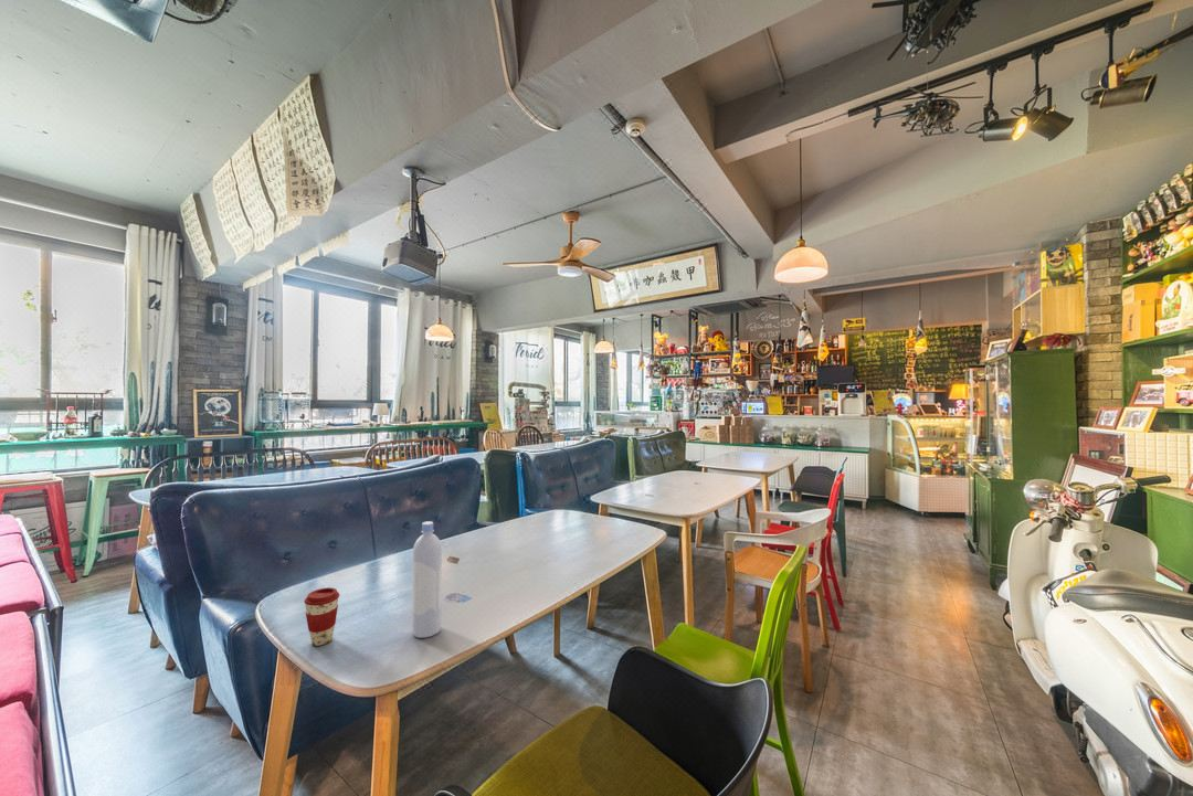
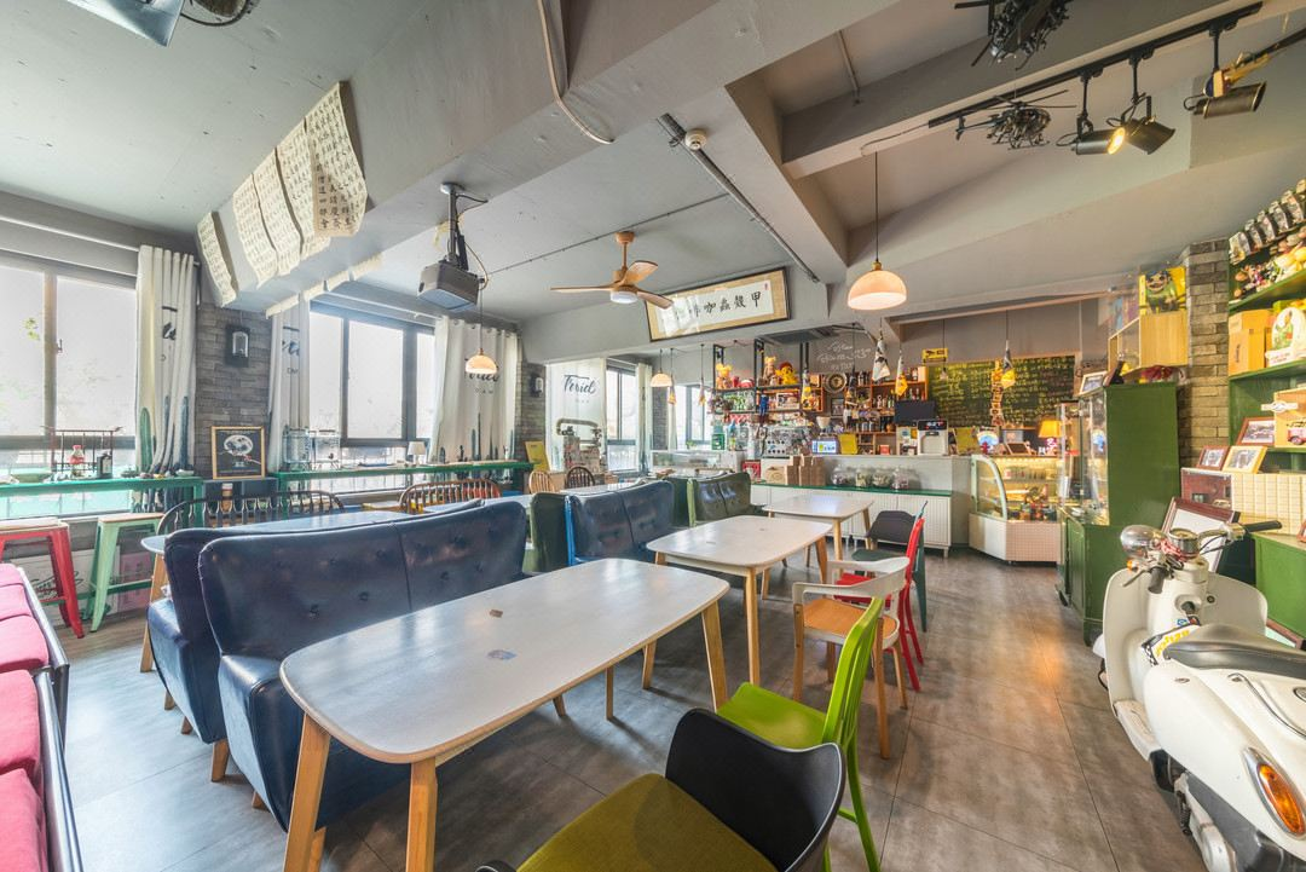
- coffee cup (321, 616)
- bottle (426, 576)
